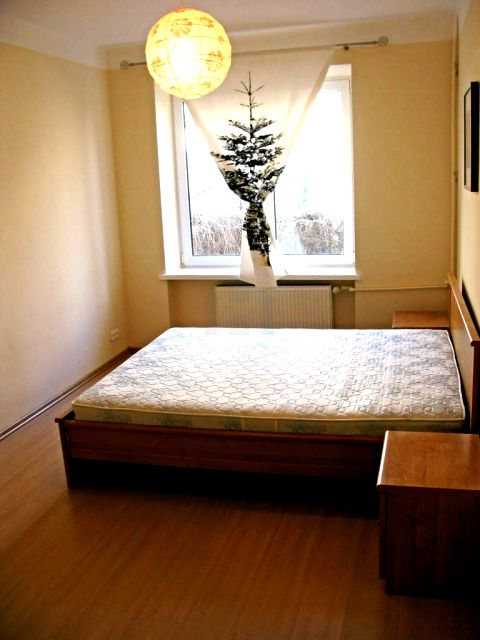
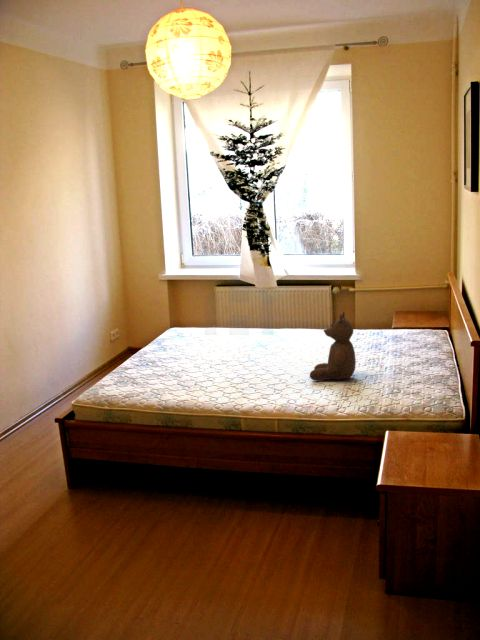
+ teddy bear (332, 345)
